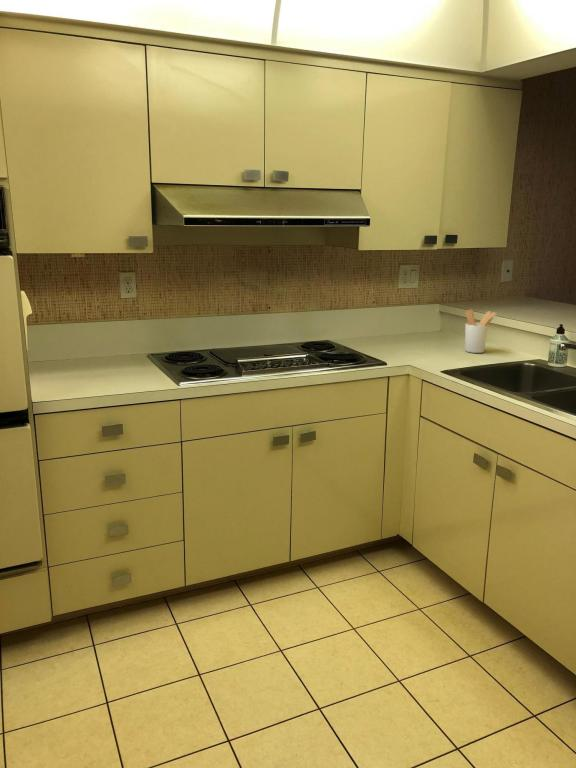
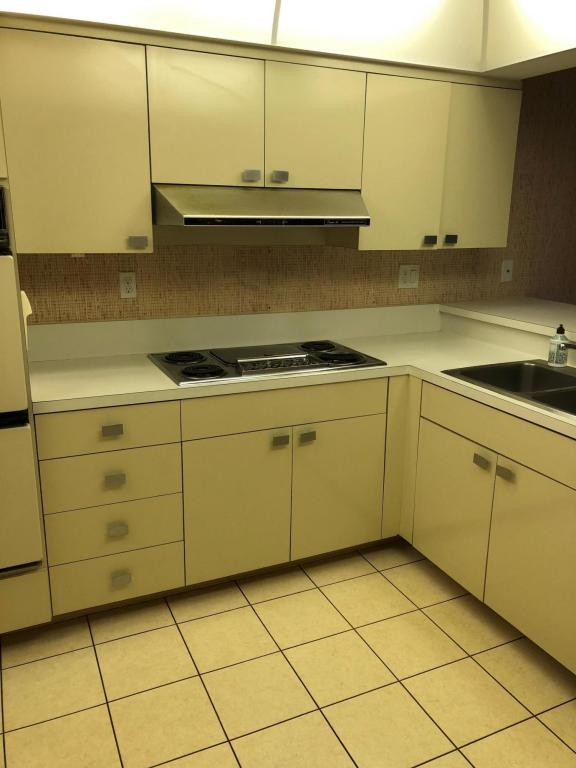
- utensil holder (480, 330)
